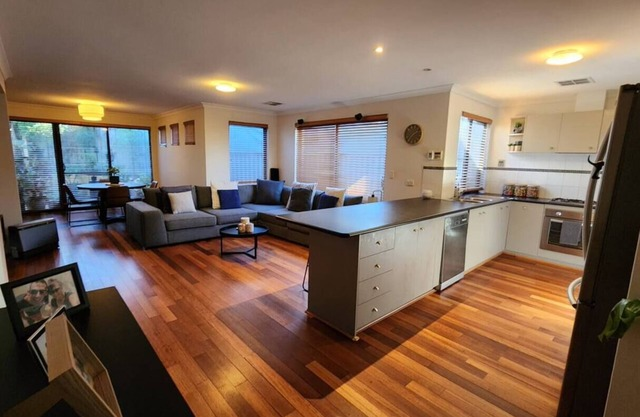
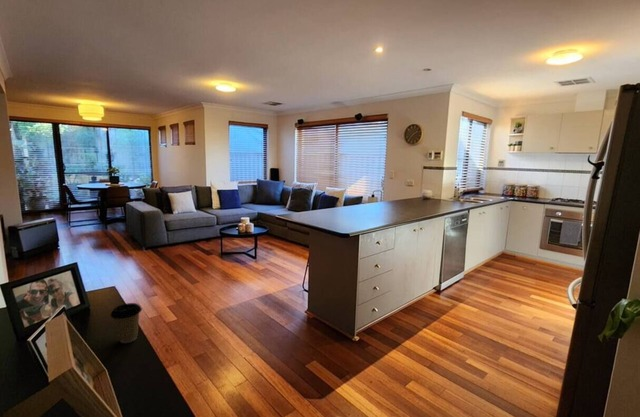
+ coffee cup (127, 323)
